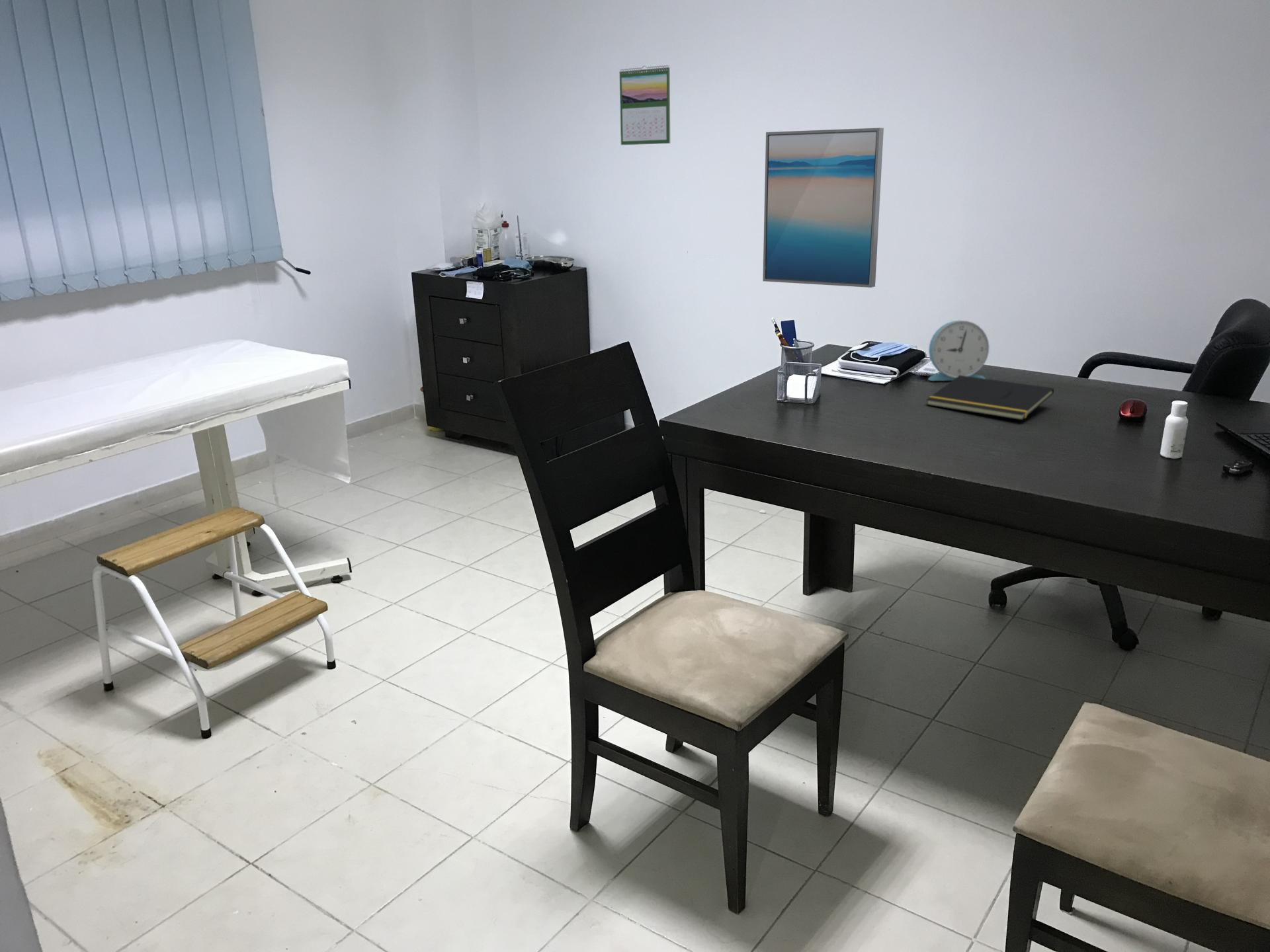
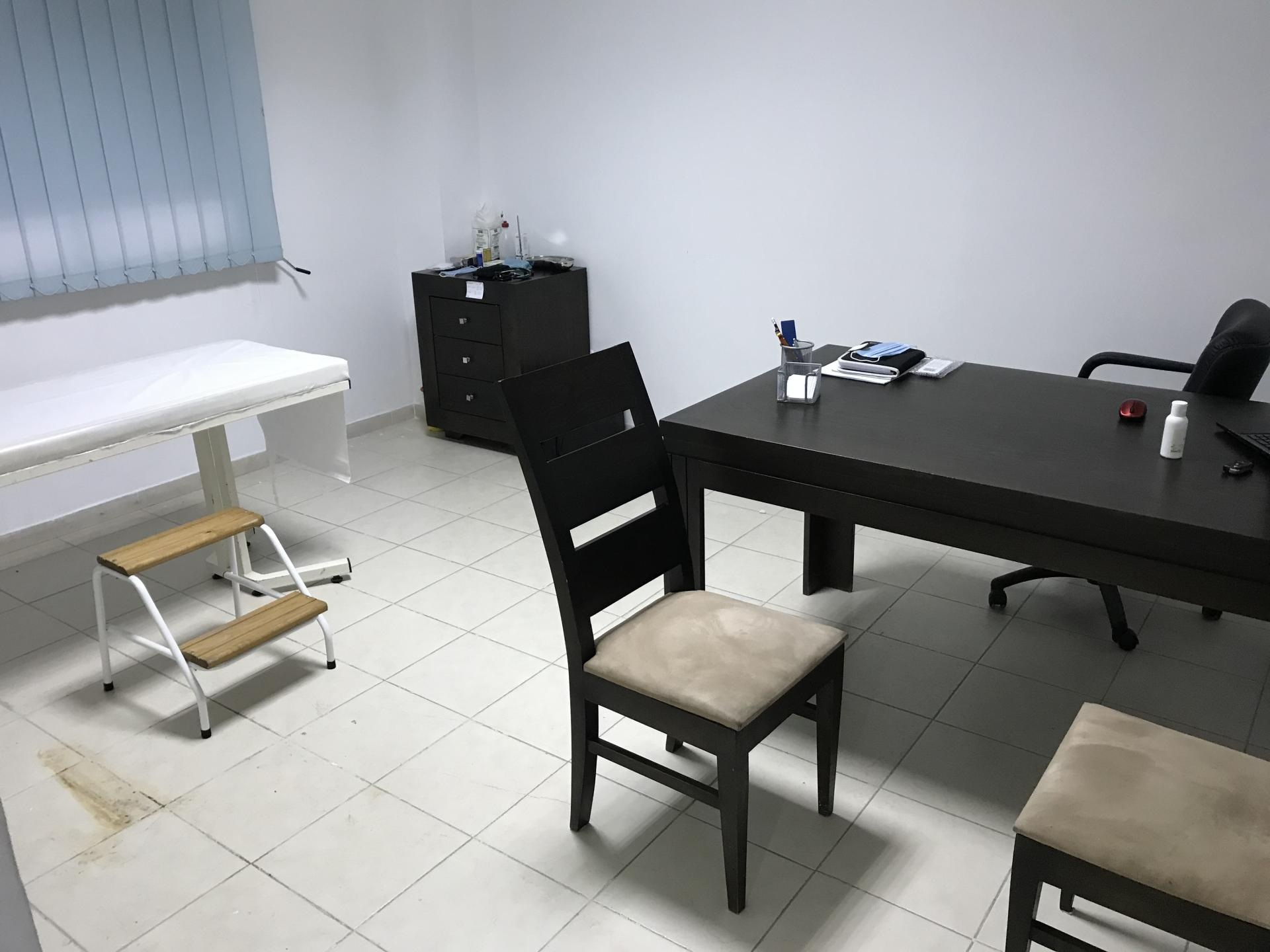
- calendar (644, 105)
- wall art (820, 208)
- alarm clock (956, 348)
- notepad (989, 396)
